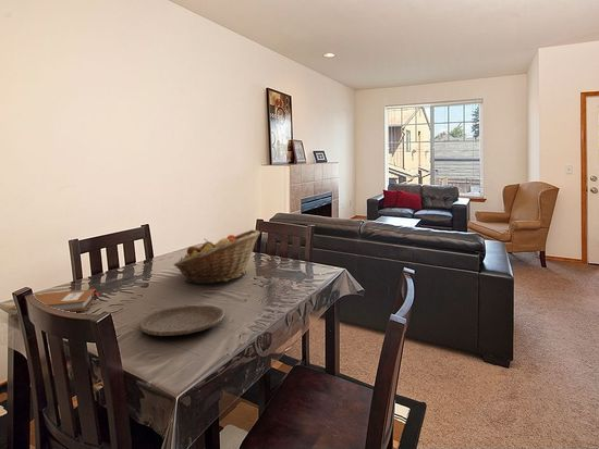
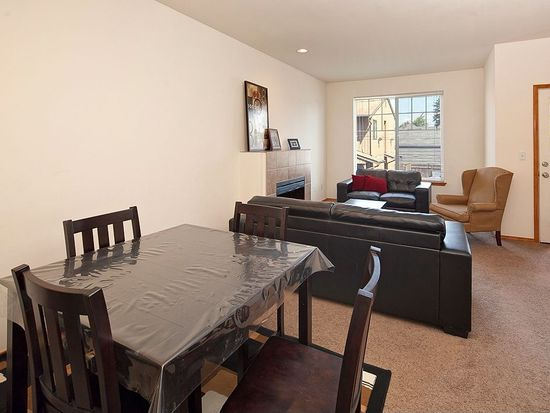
- fruit basket (219, 253)
- plate (183, 320)
- notebook (59, 301)
